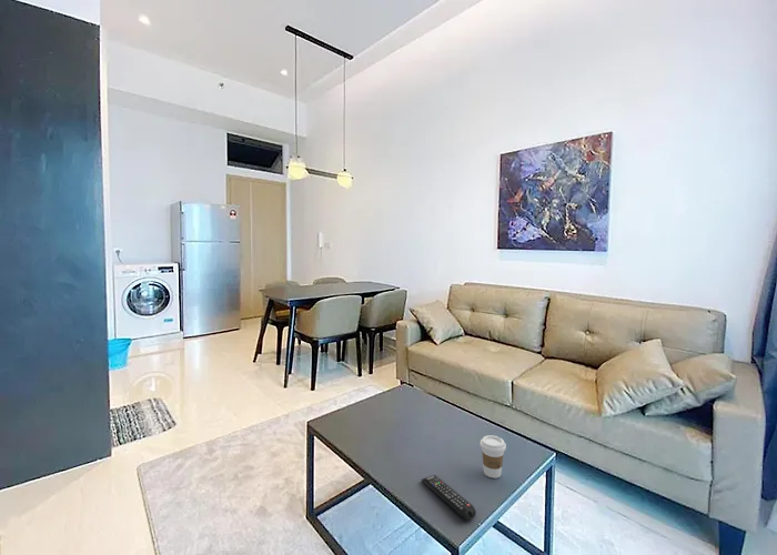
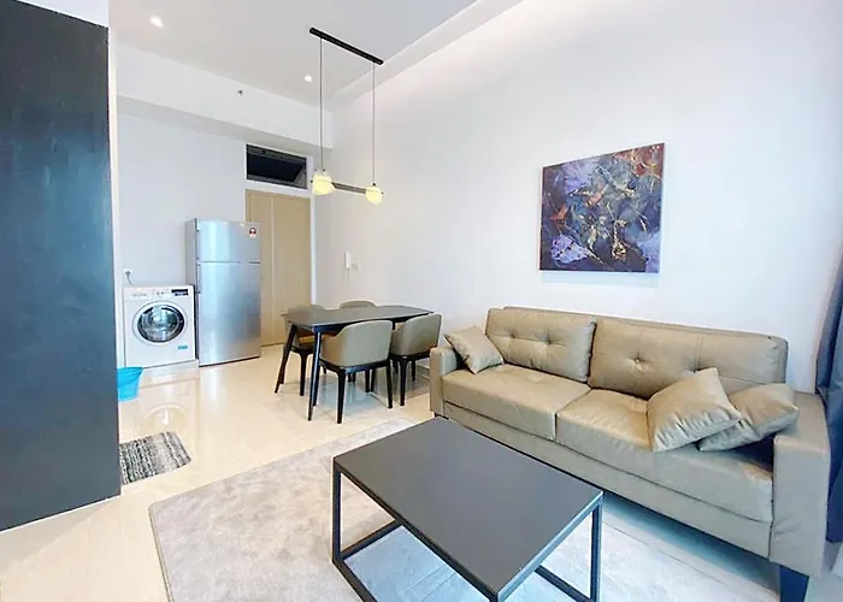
- remote control (446, 494)
- coffee cup (492, 456)
